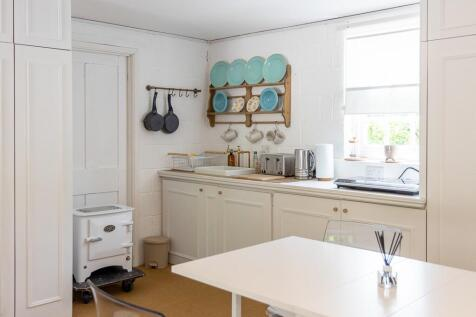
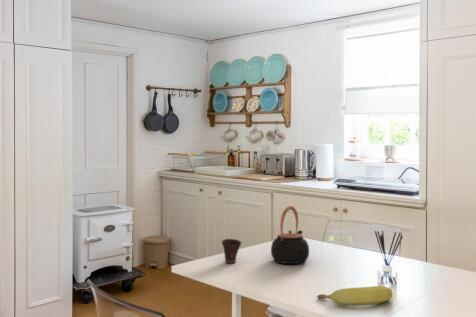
+ teapot (291, 232)
+ banana (357, 291)
+ cup (231, 251)
